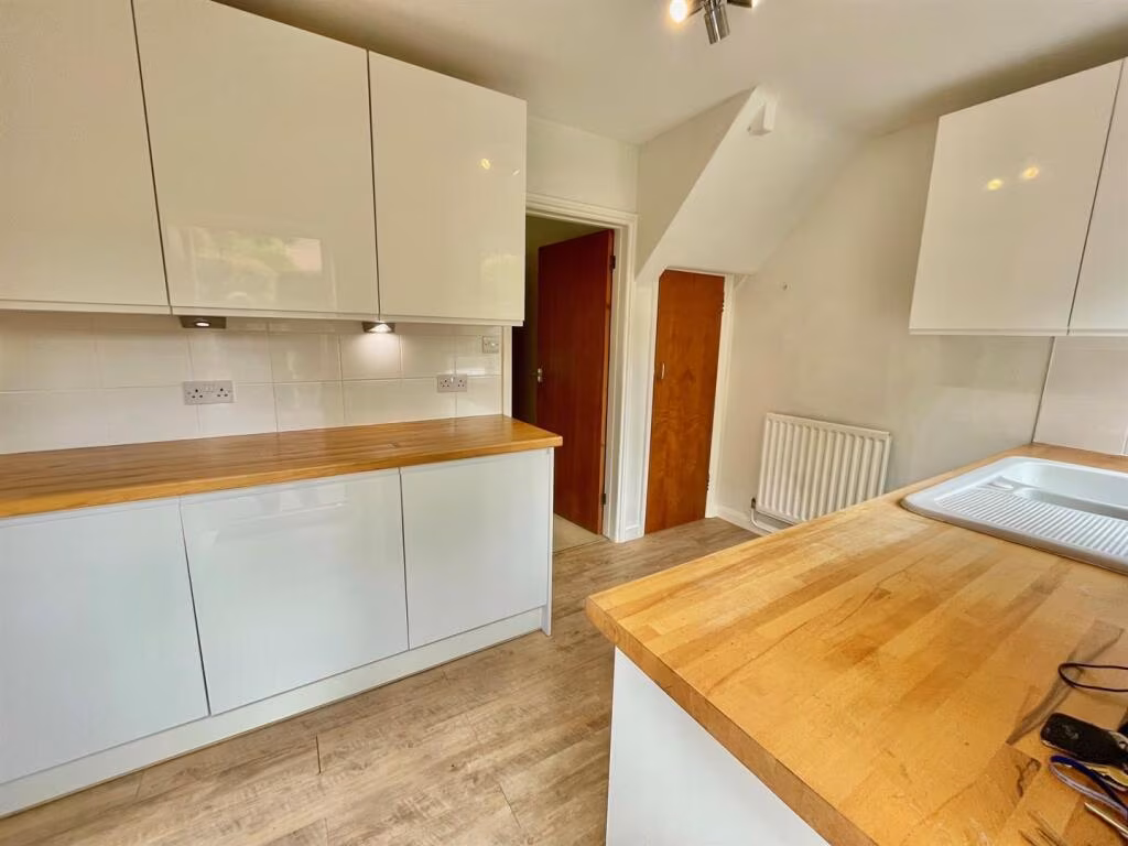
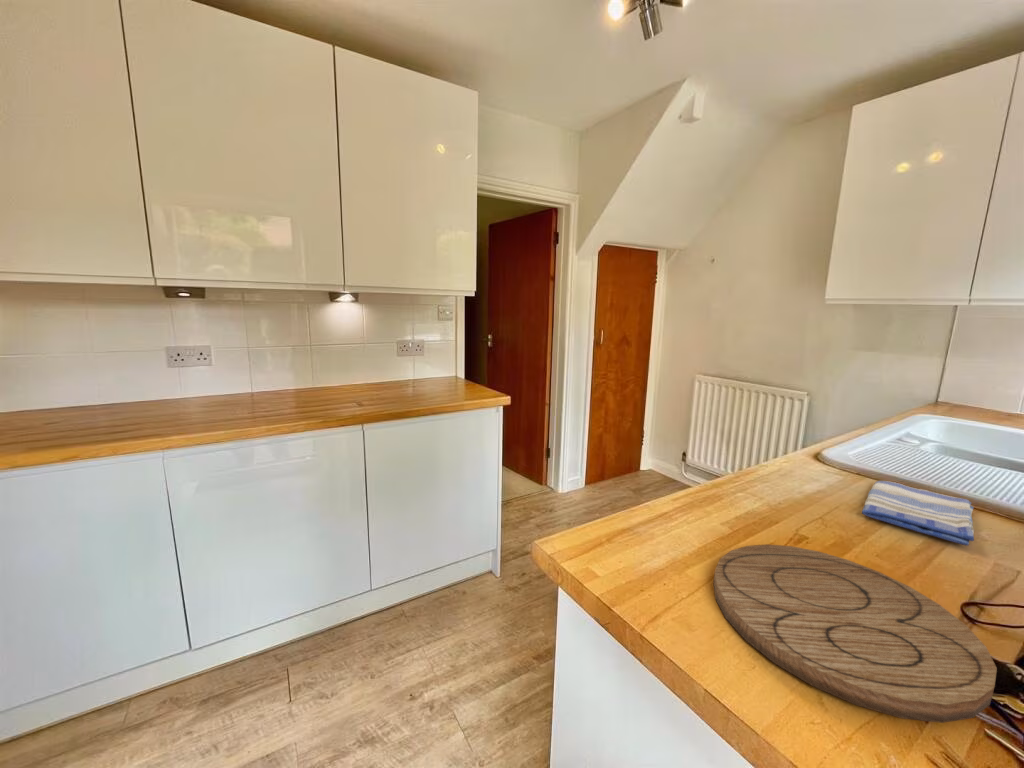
+ cutting board (832, 611)
+ dish towel (917, 507)
